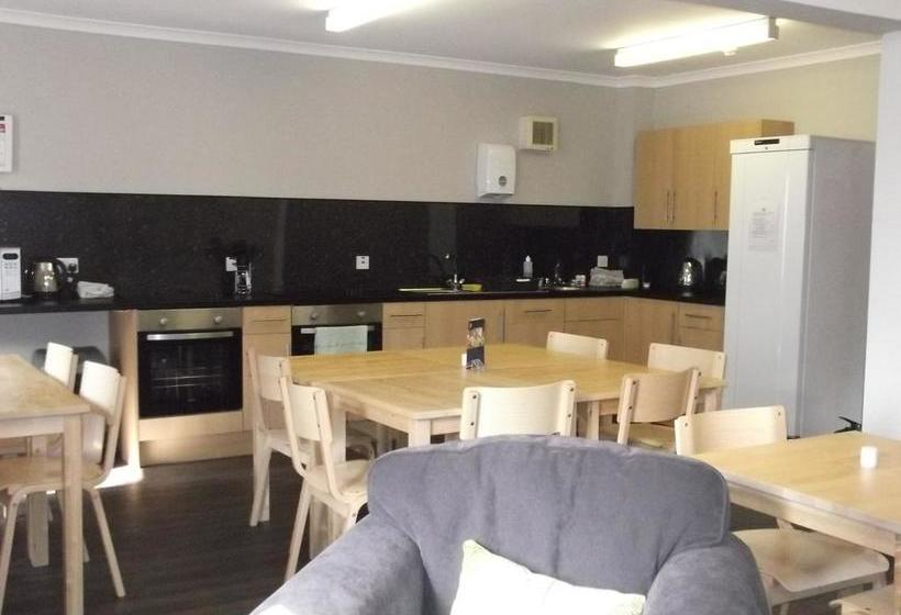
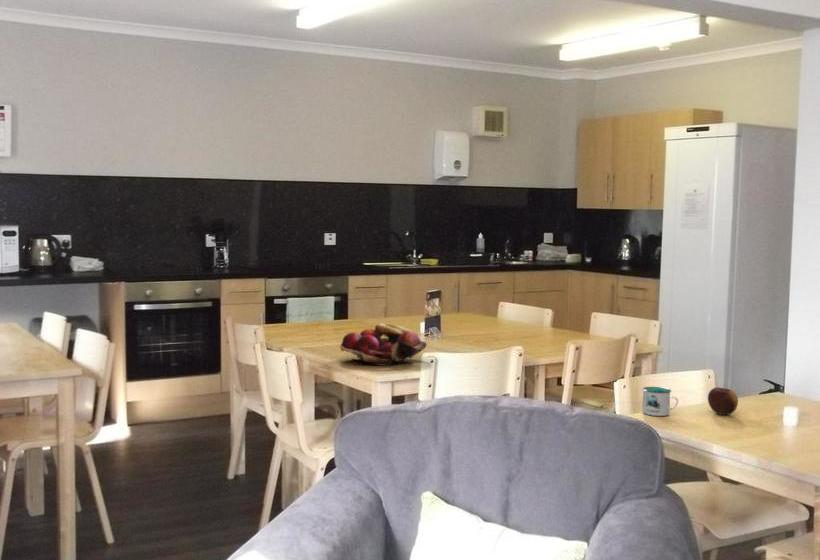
+ fruit basket (383, 343)
+ mug (660, 401)
+ apple (723, 401)
